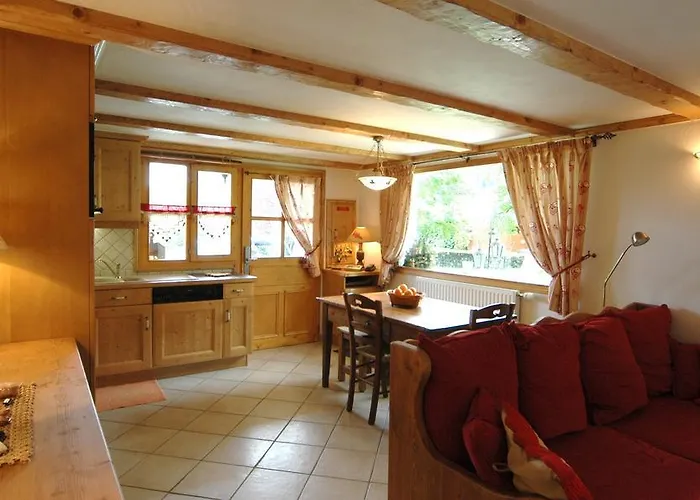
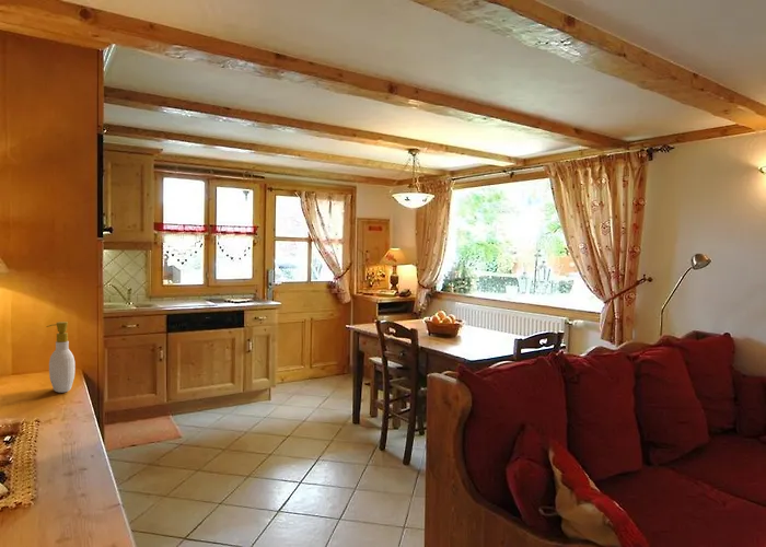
+ soap bottle (60, 356)
